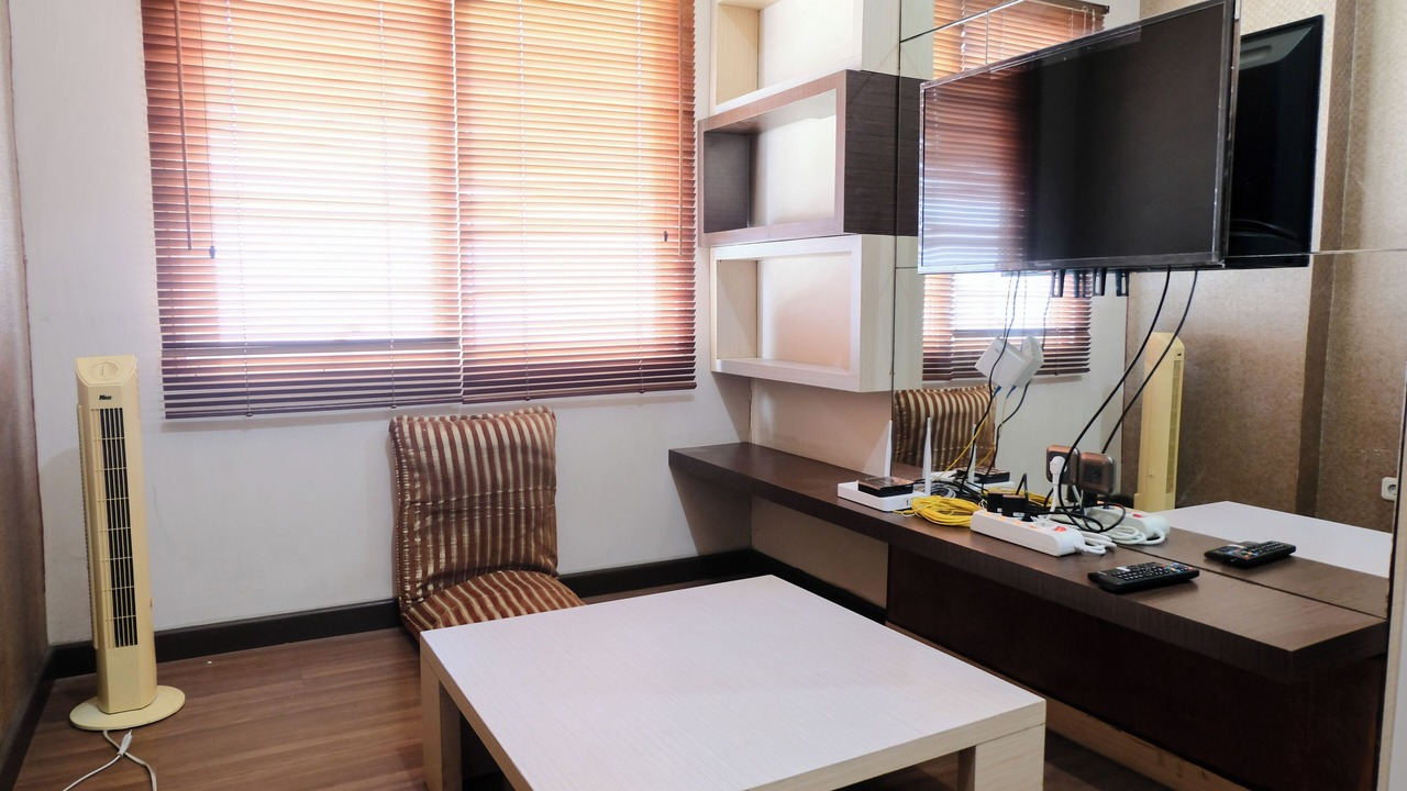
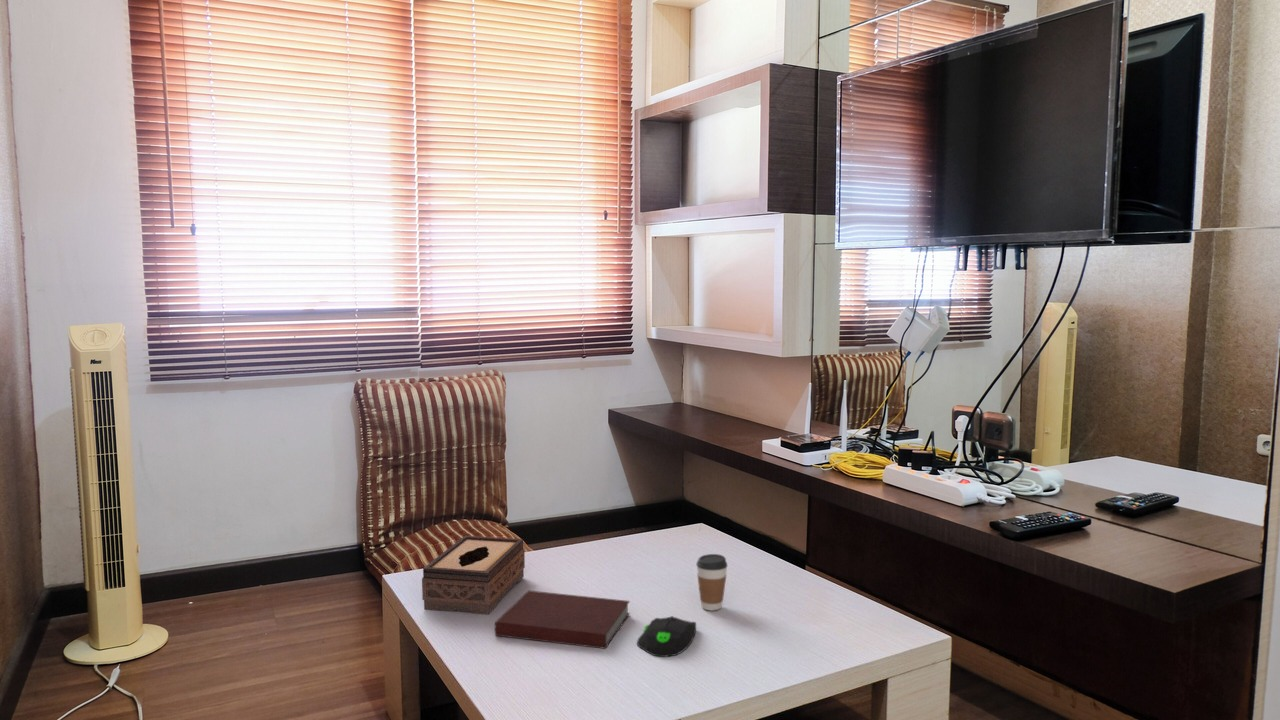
+ notebook (564, 617)
+ coffee cup (711, 582)
+ tissue box (476, 572)
+ computer mouse (665, 630)
